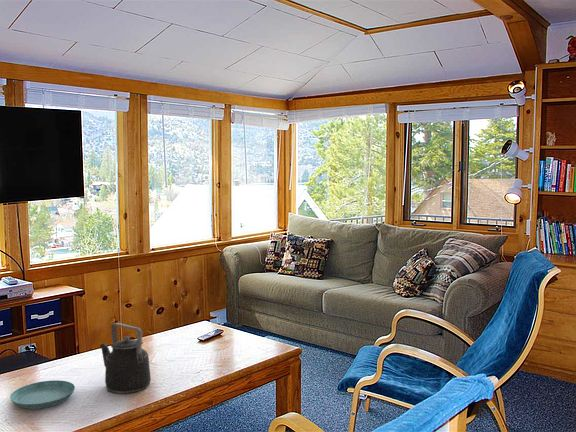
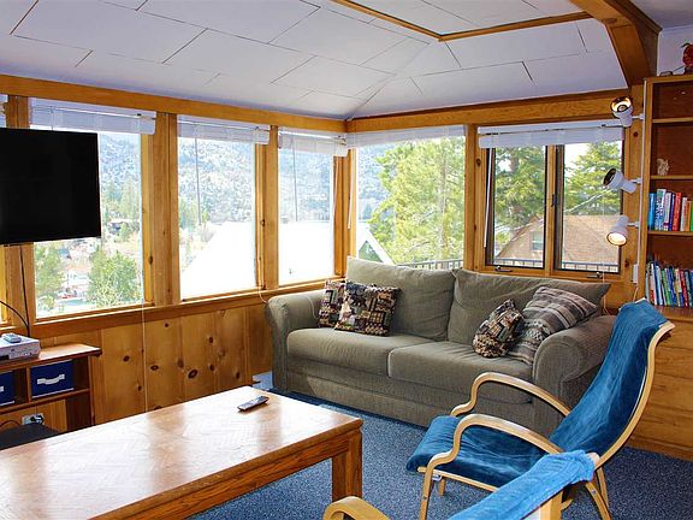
- kettle (120, 353)
- saucer (43, 395)
